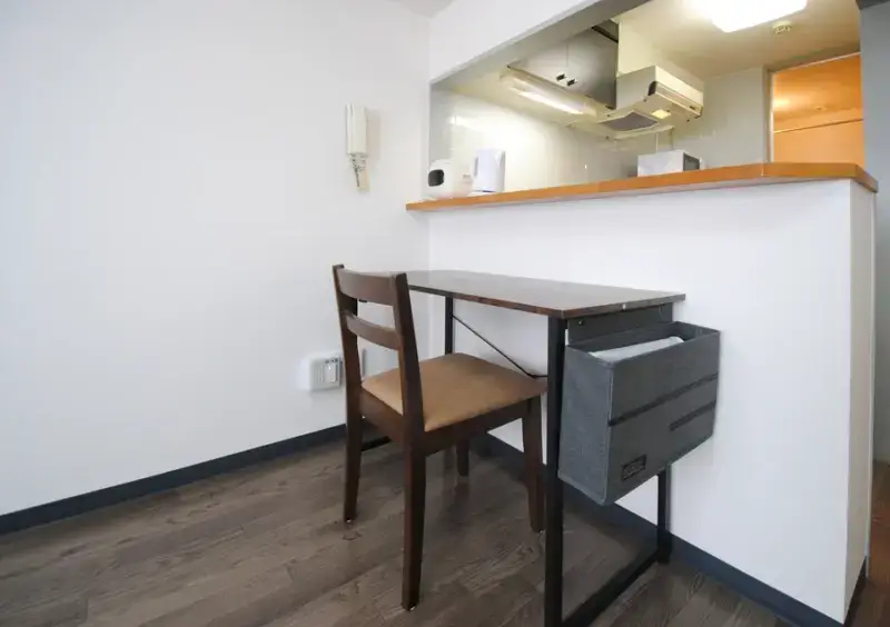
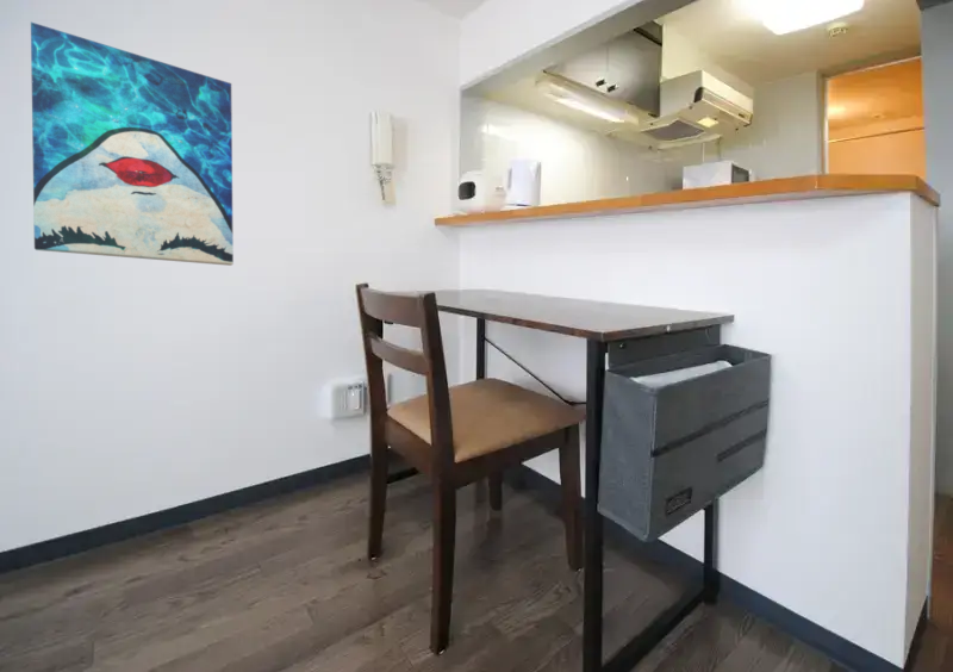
+ wall art (143, 158)
